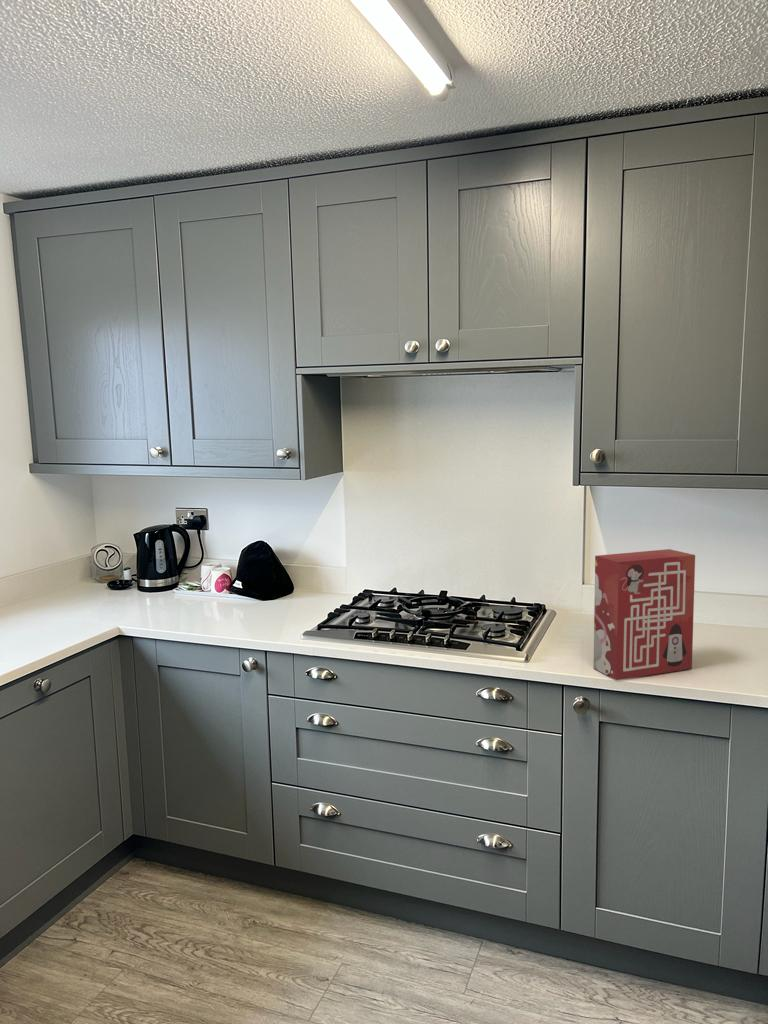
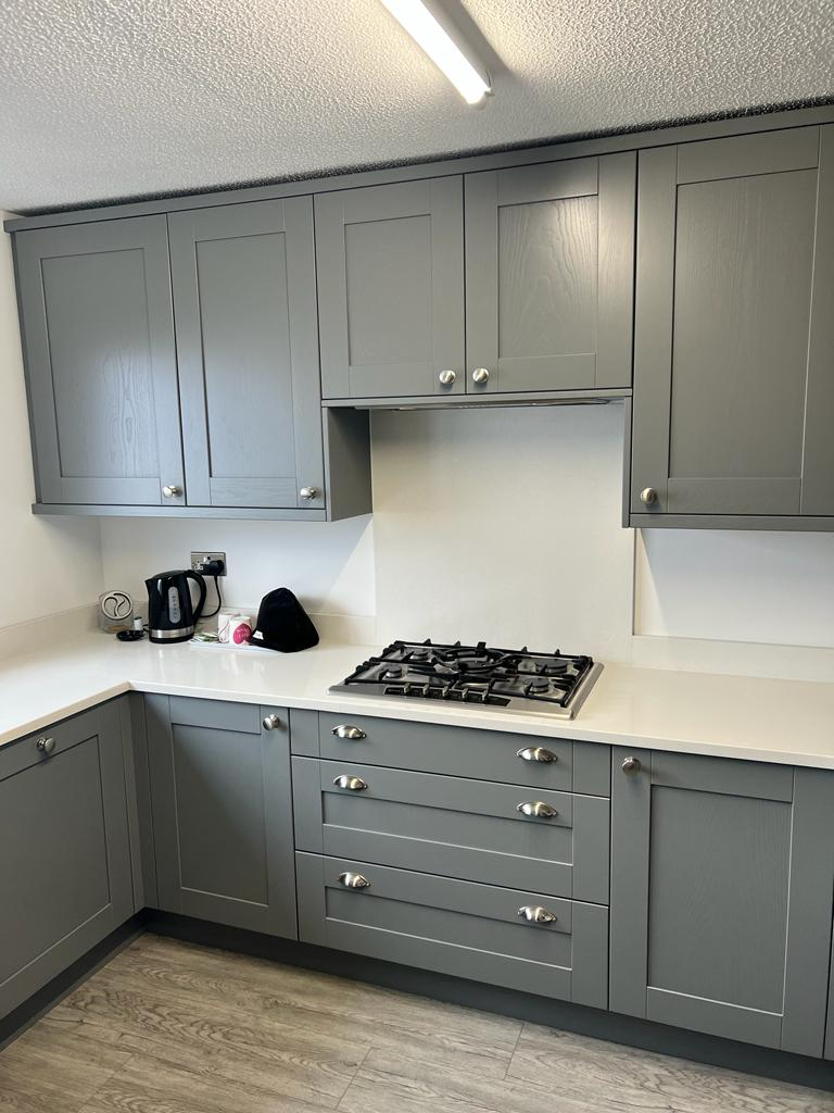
- cereal box (643, 612)
